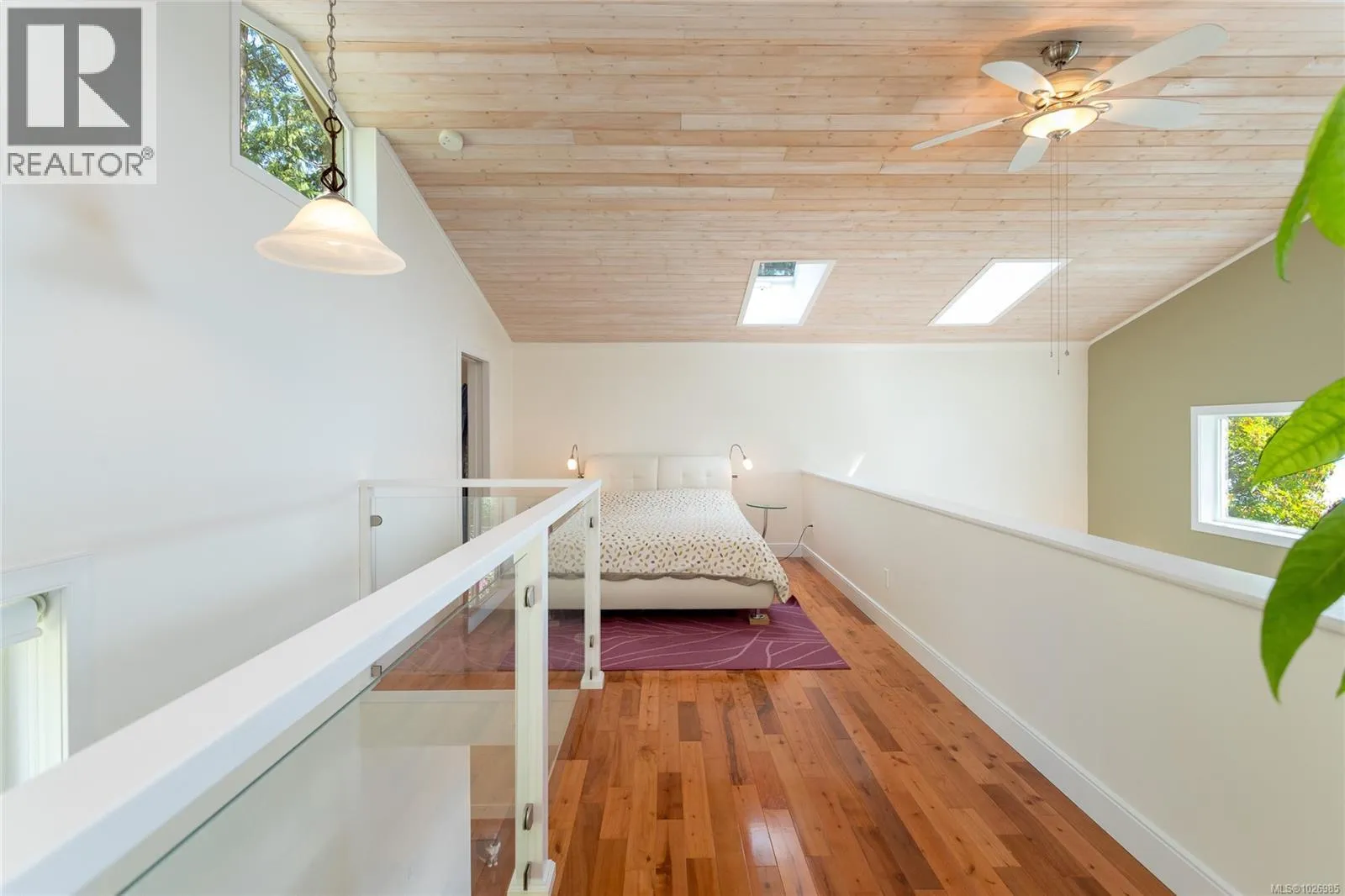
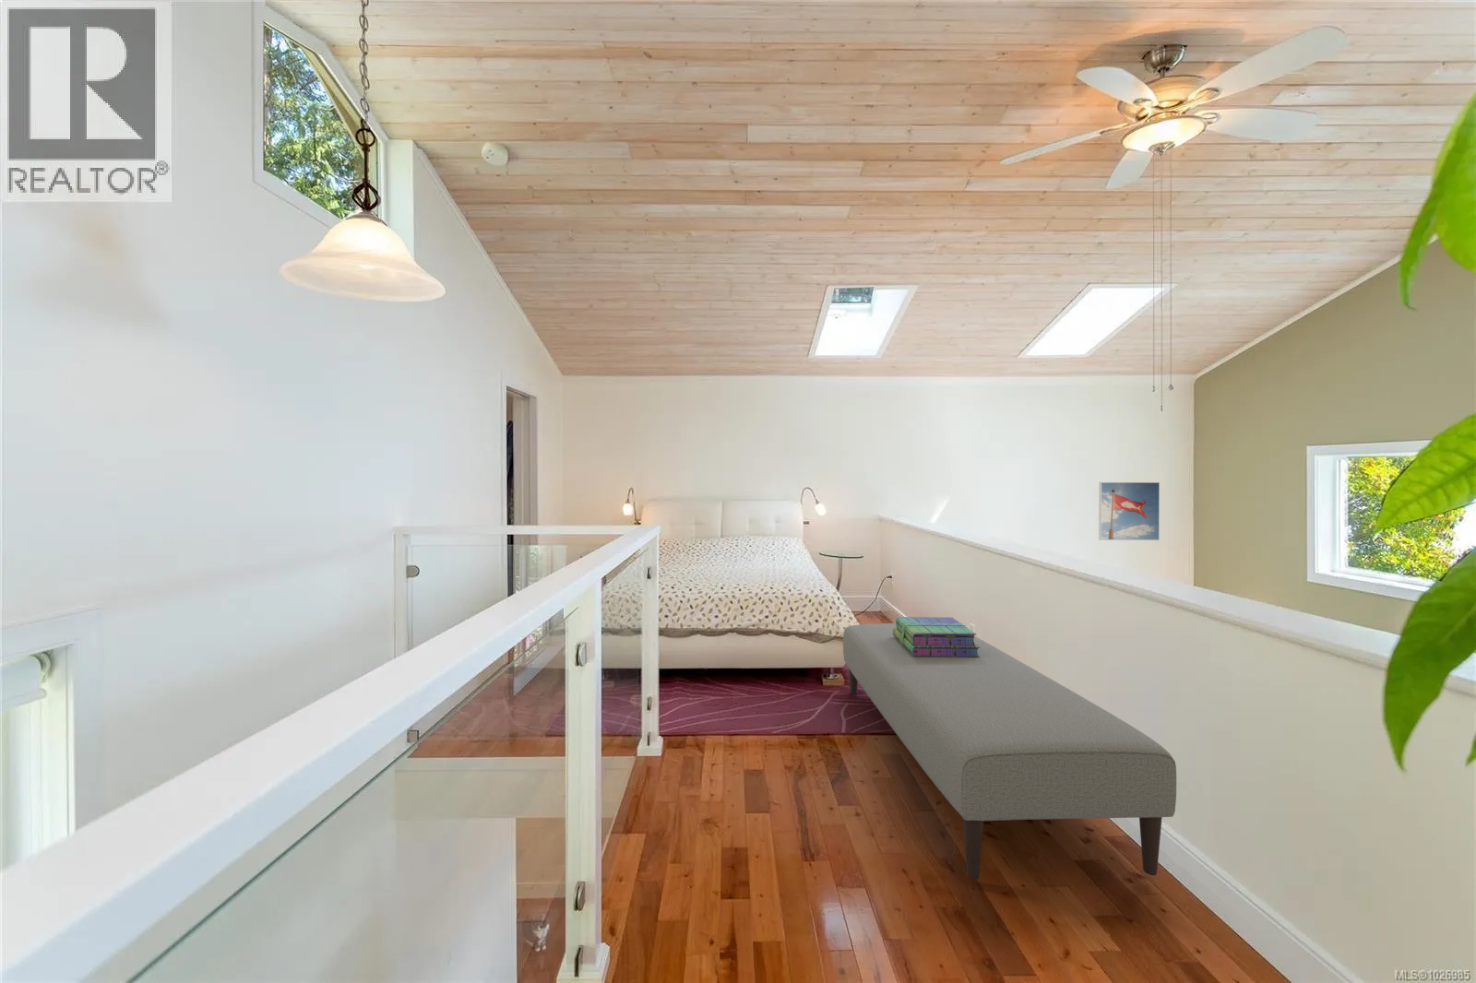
+ ottoman (958, 710)
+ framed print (1128, 511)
+ stack of books (934, 634)
